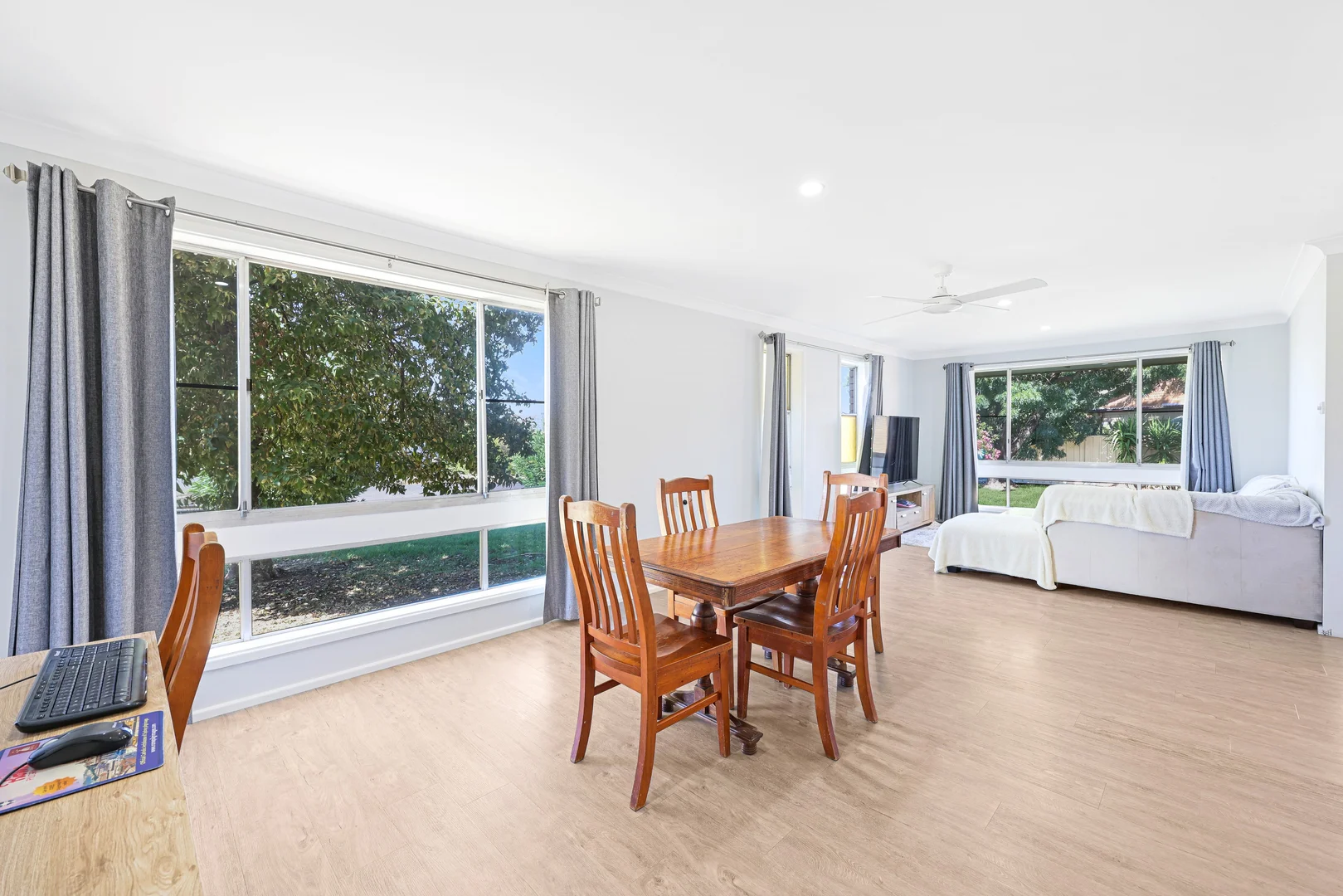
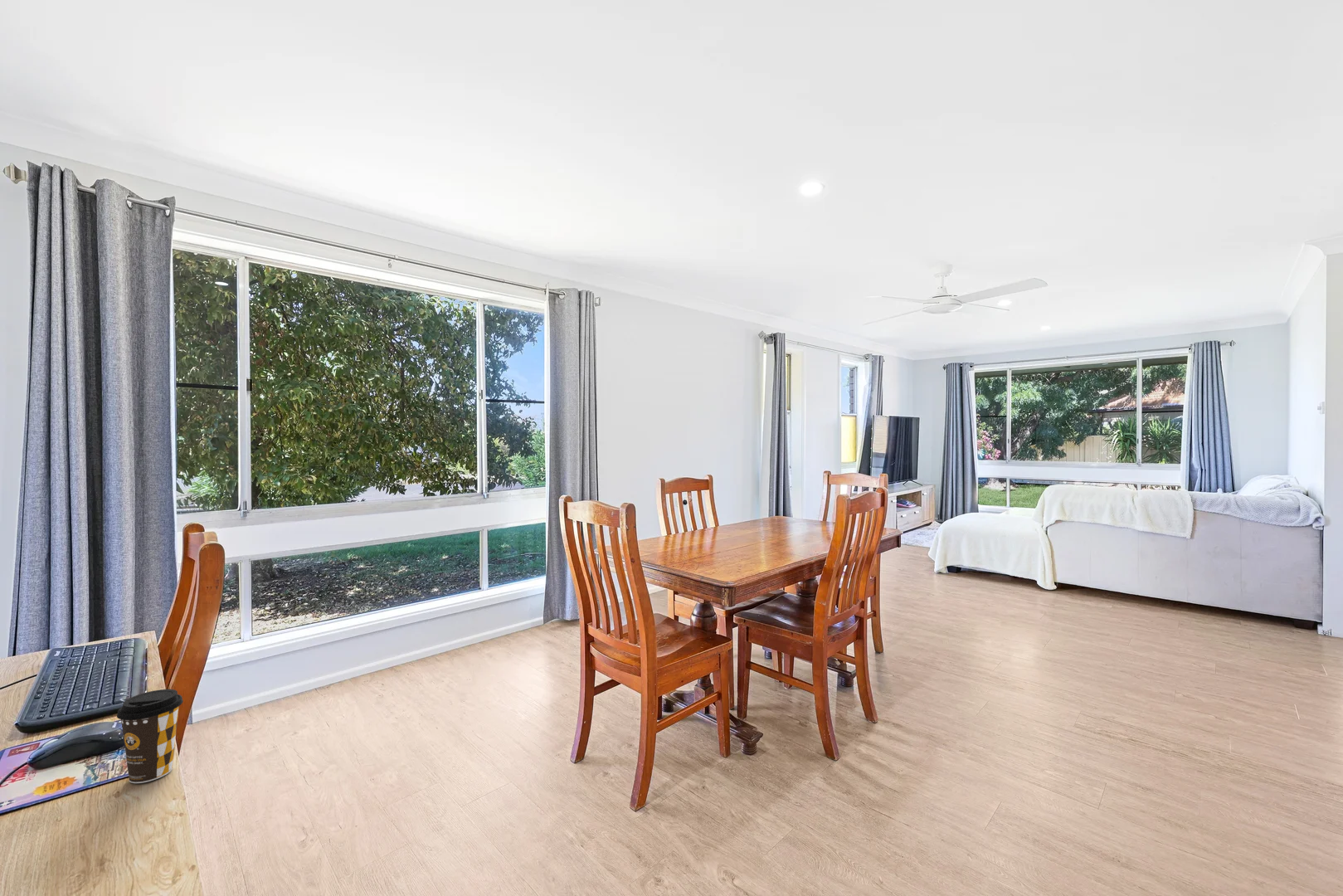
+ coffee cup (151, 735)
